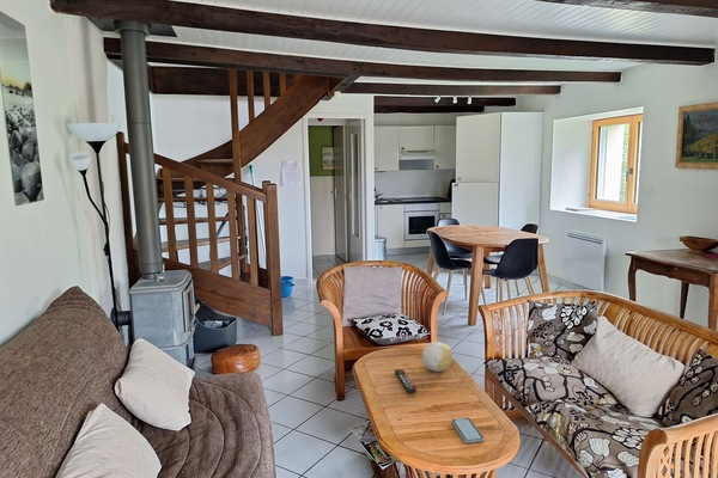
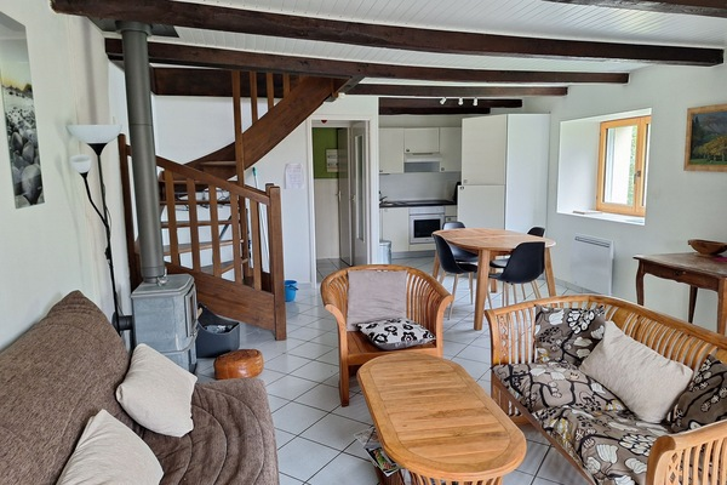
- decorative ball (437, 356)
- smartphone (467, 429)
- remote control (404, 380)
